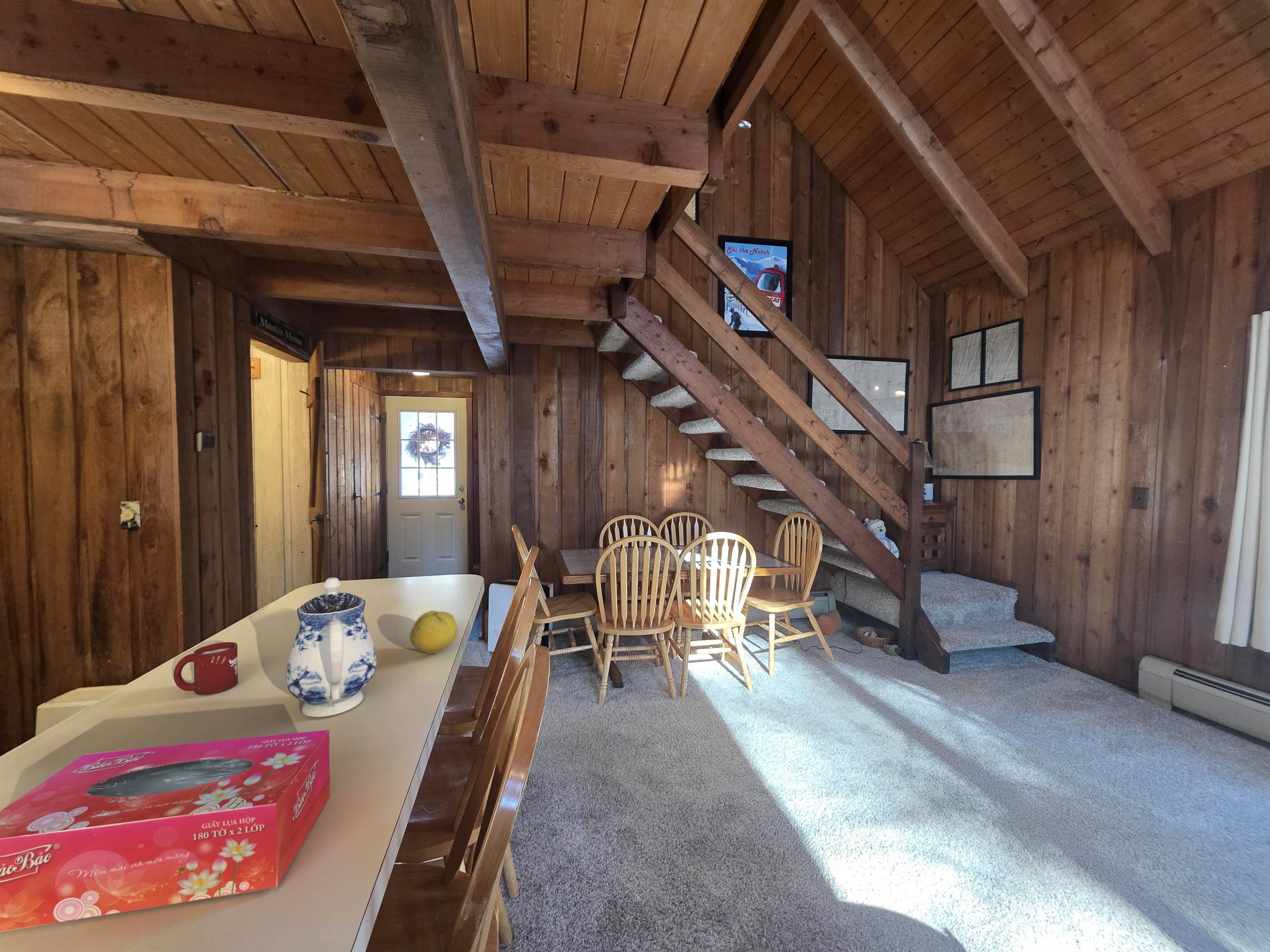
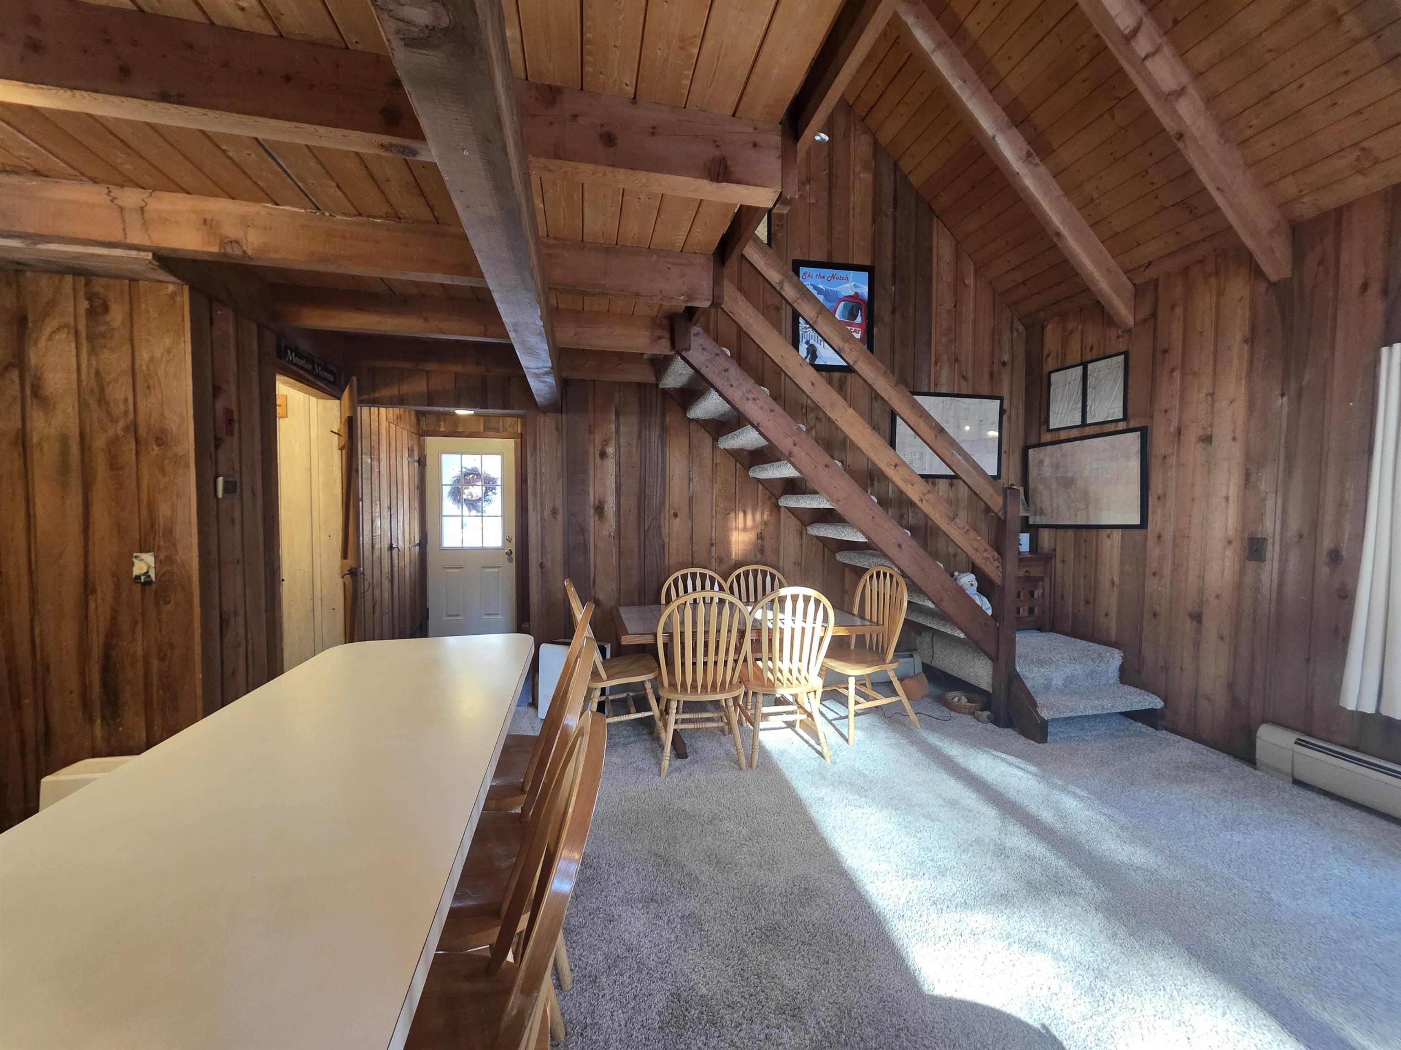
- fruit (434, 632)
- cup (206, 669)
- tissue box (174, 816)
- teapot (332, 641)
